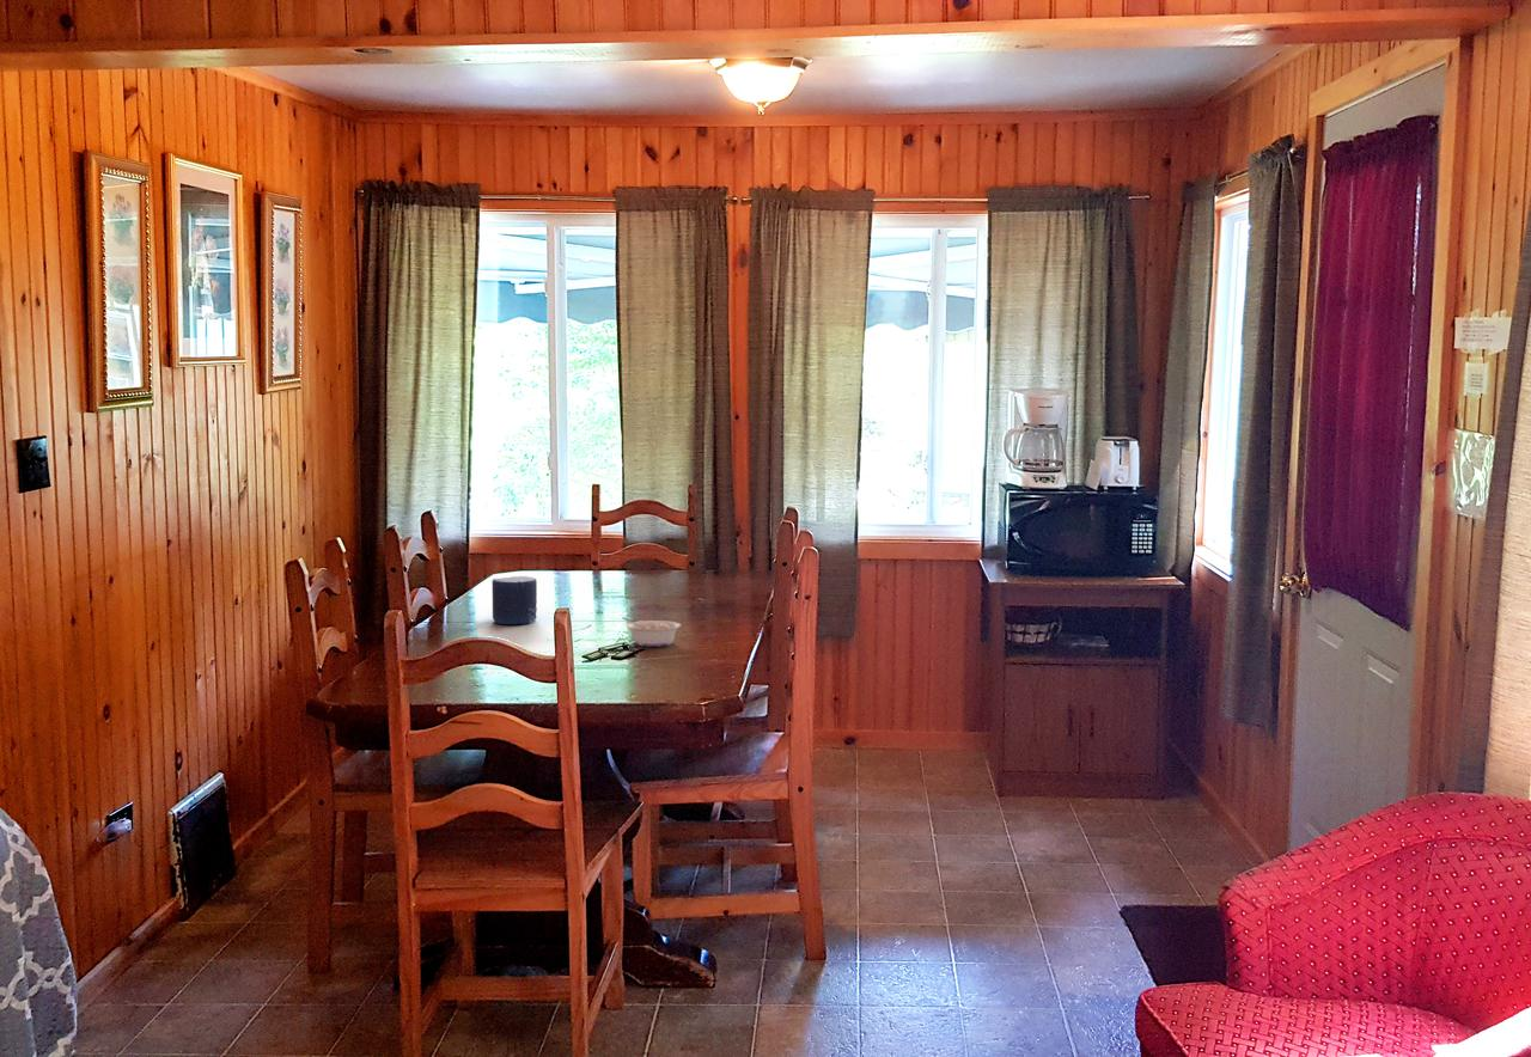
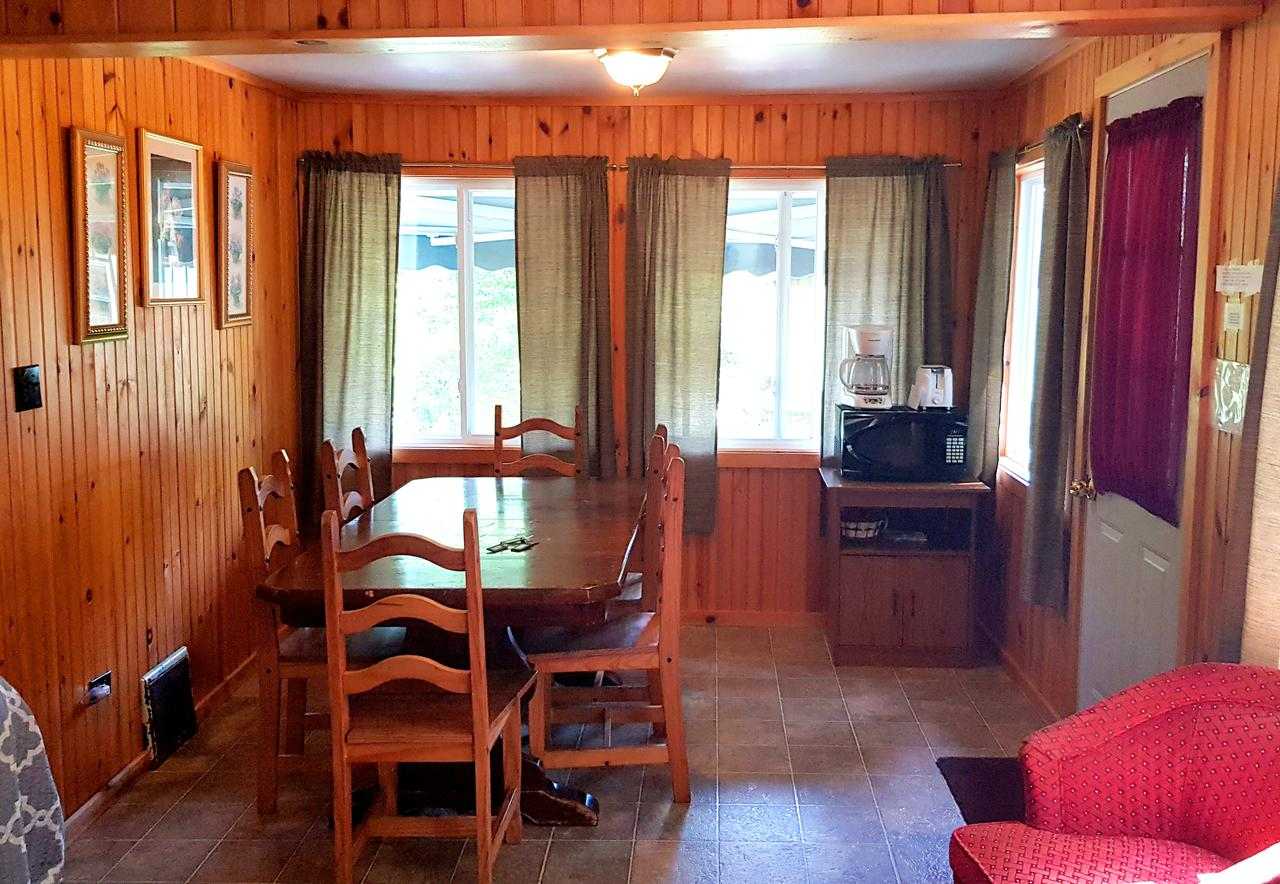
- legume (651, 631)
- candle (514, 599)
